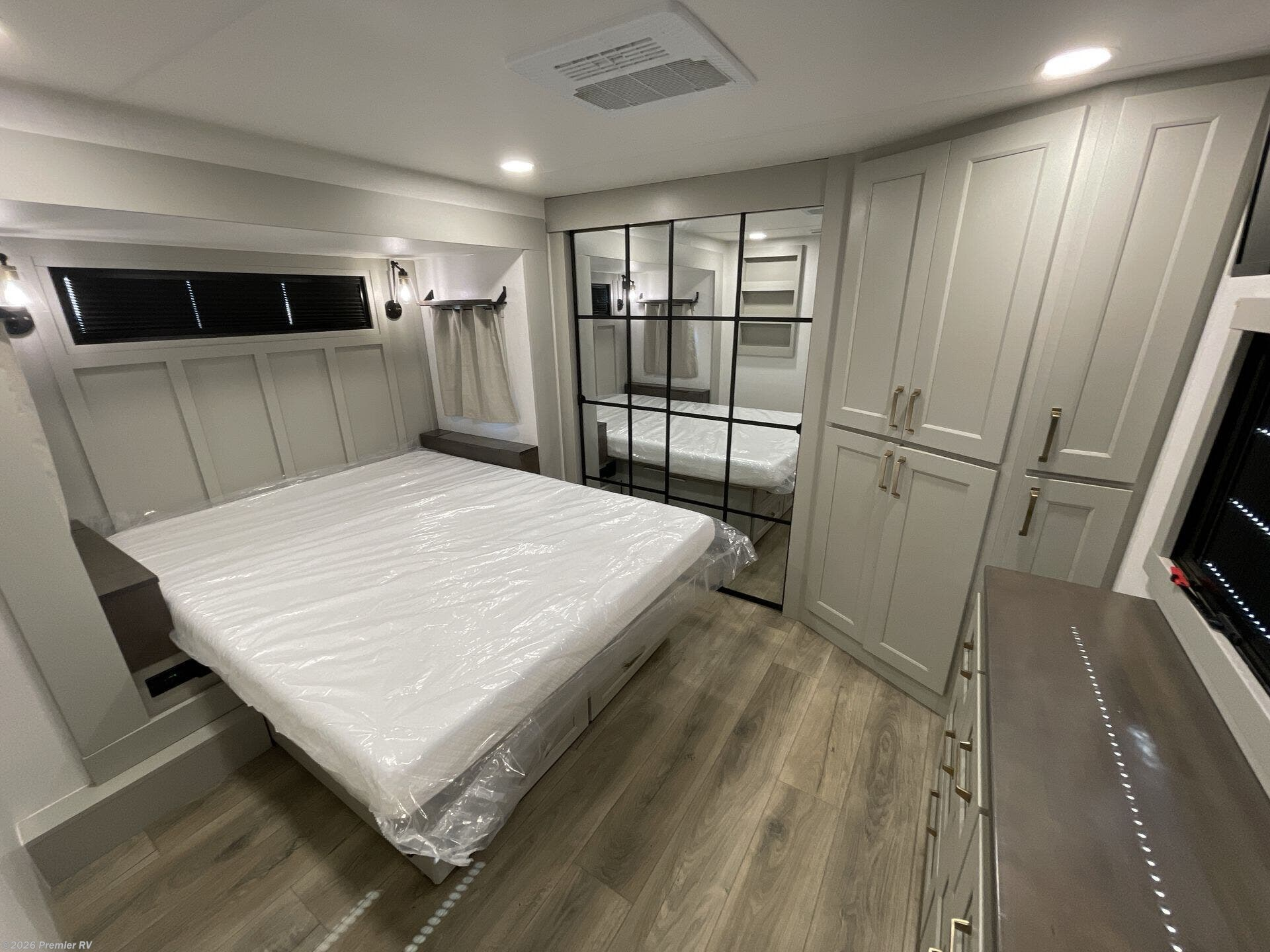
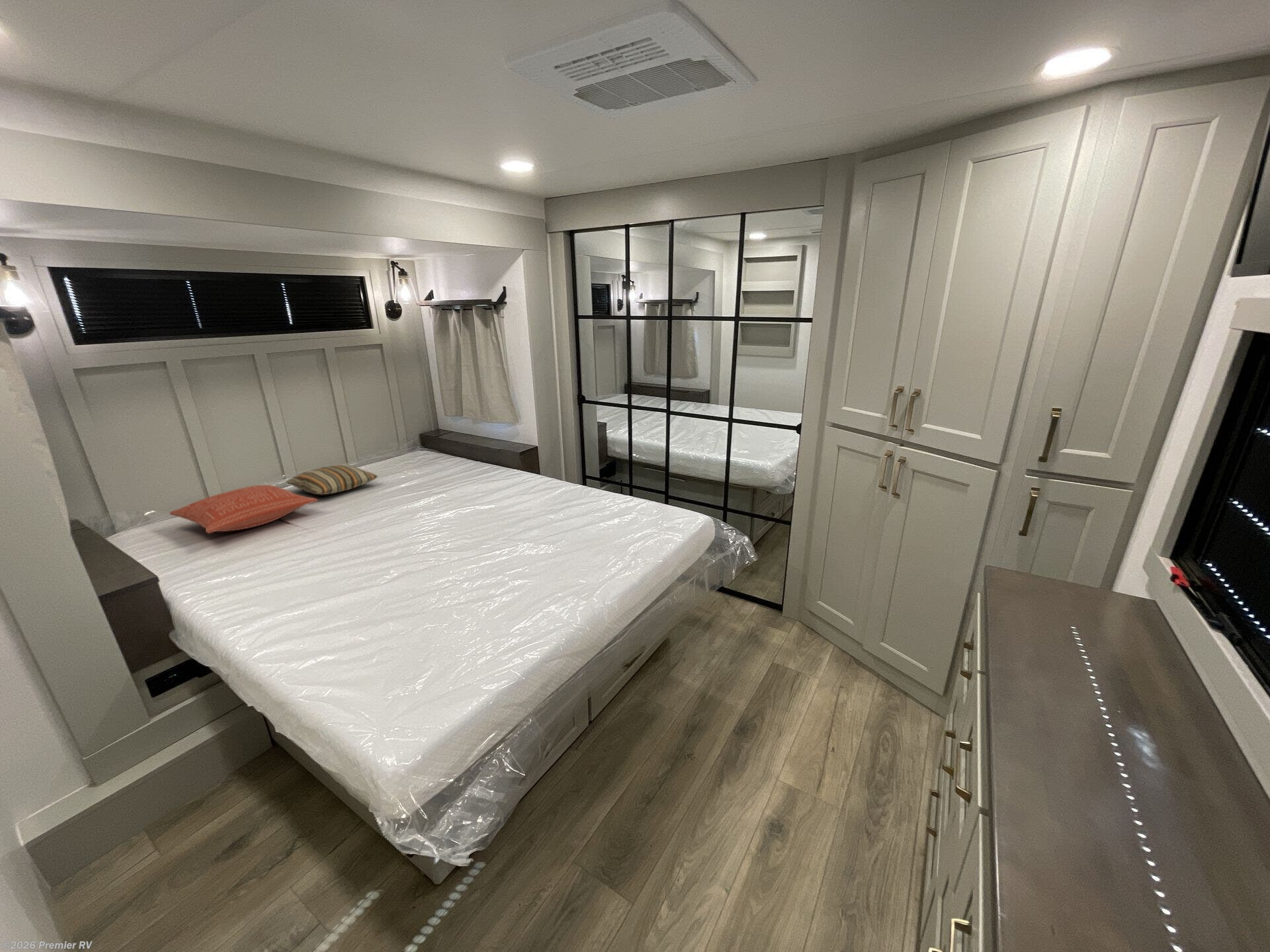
+ pillow (245, 506)
+ pillow (332, 479)
